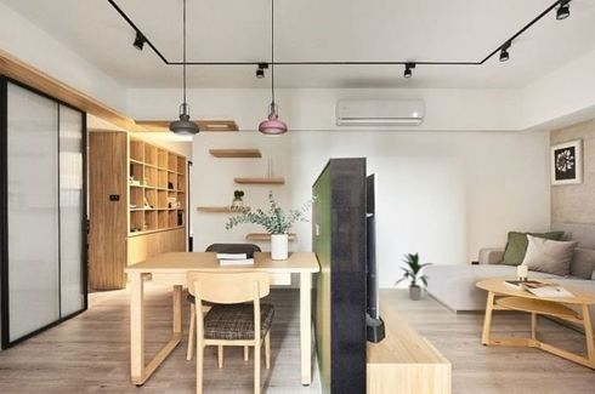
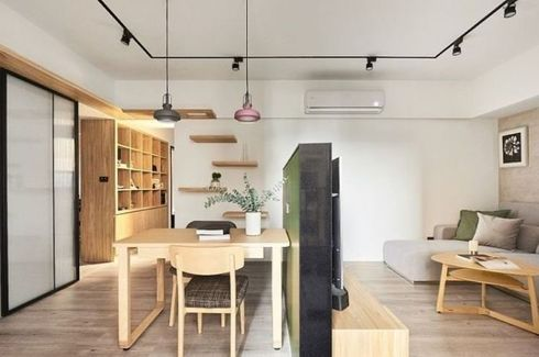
- indoor plant (412, 274)
